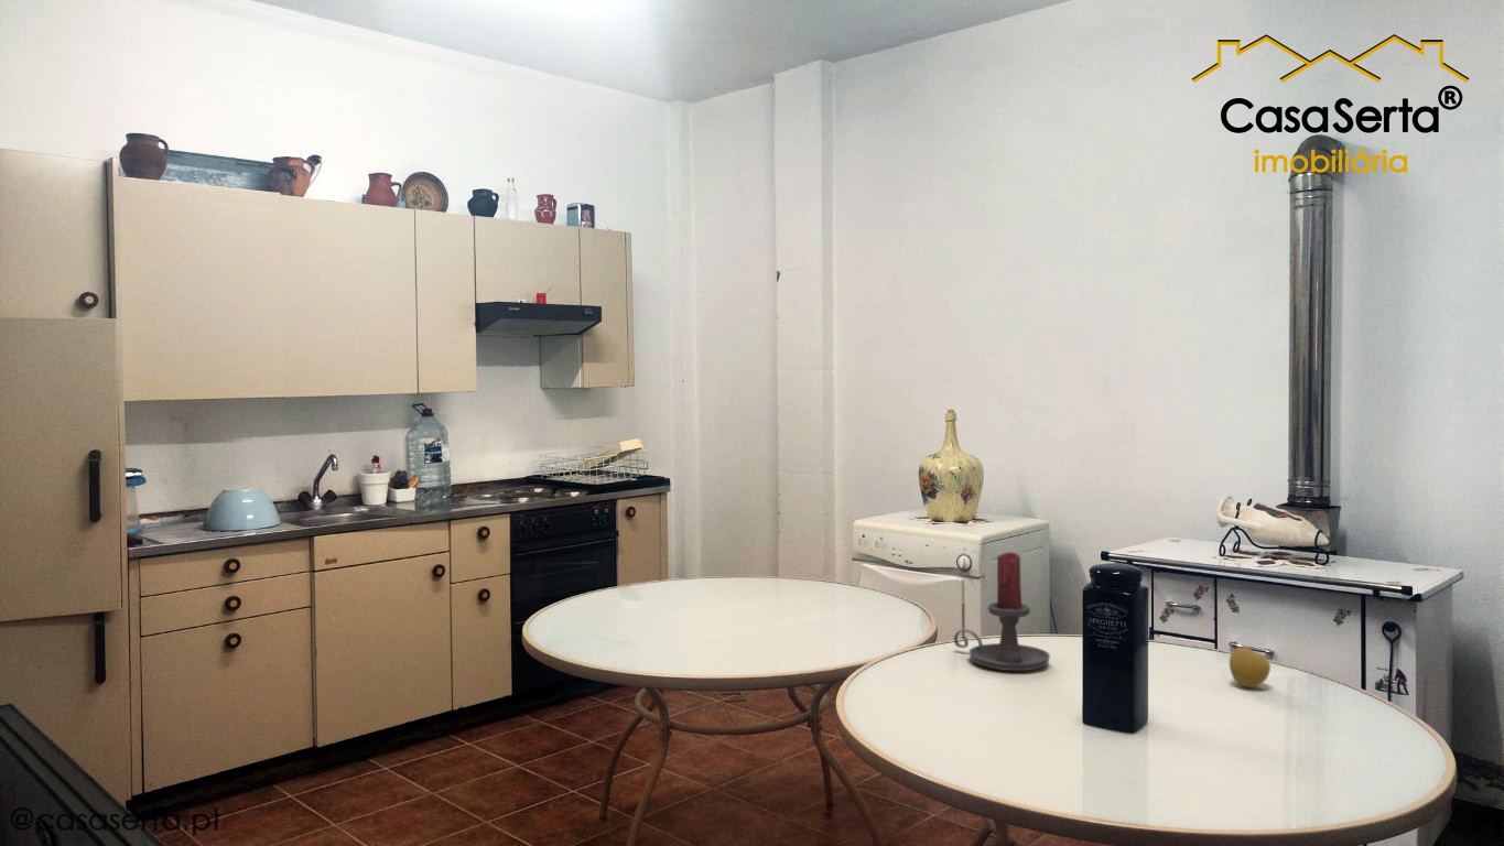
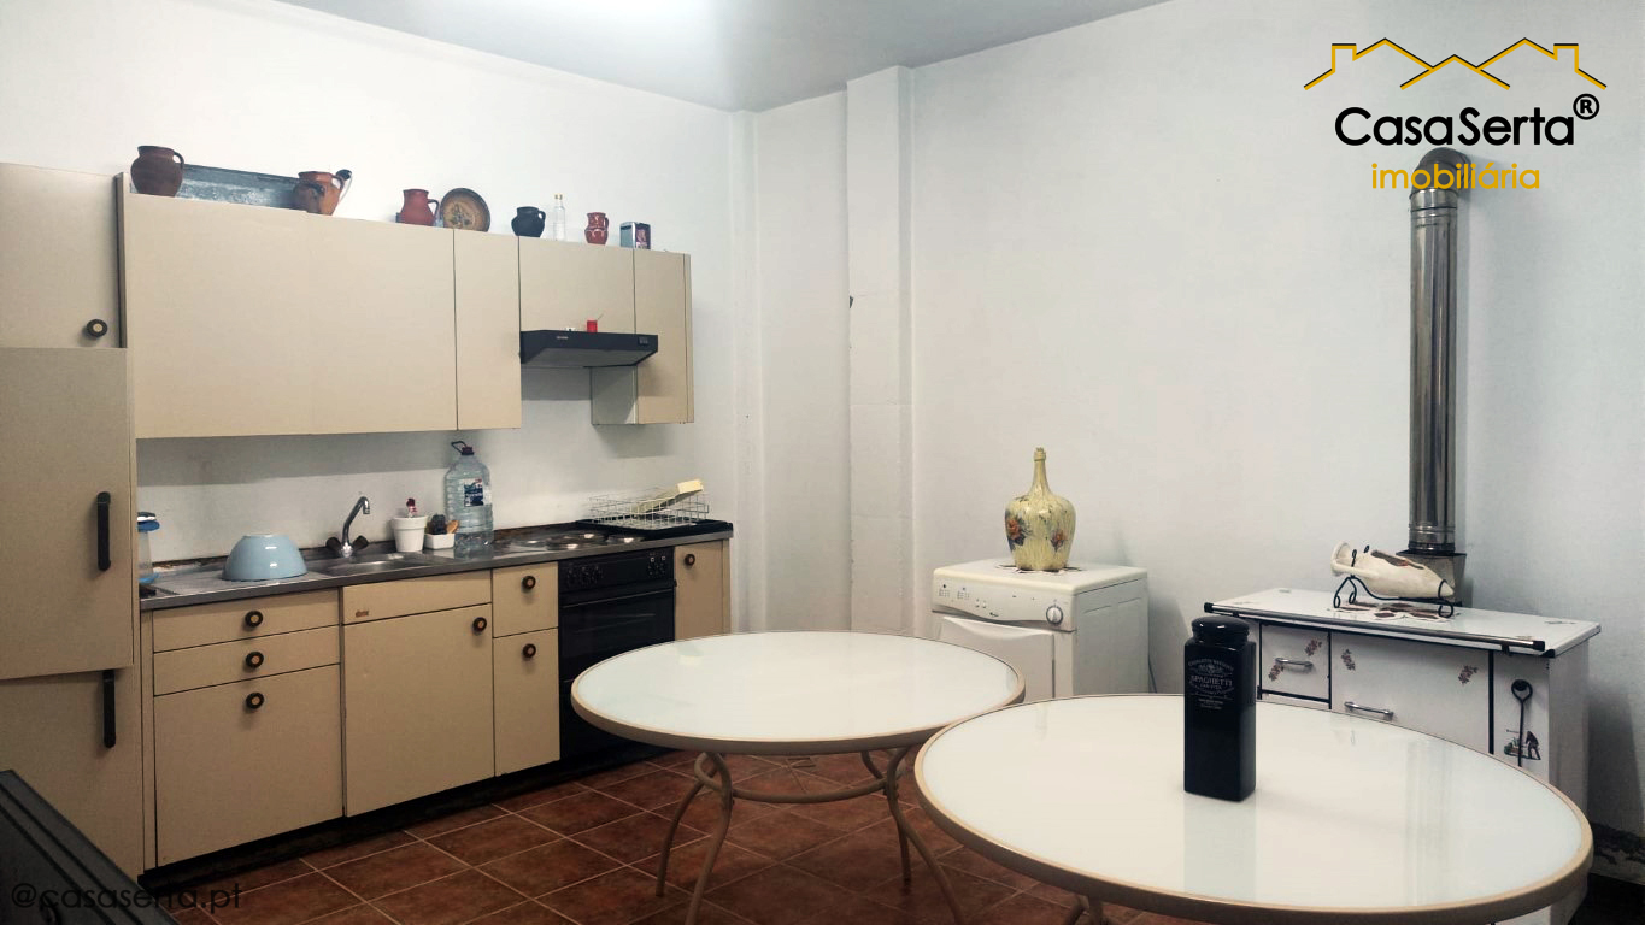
- apple (1248, 666)
- candle holder (998, 606)
